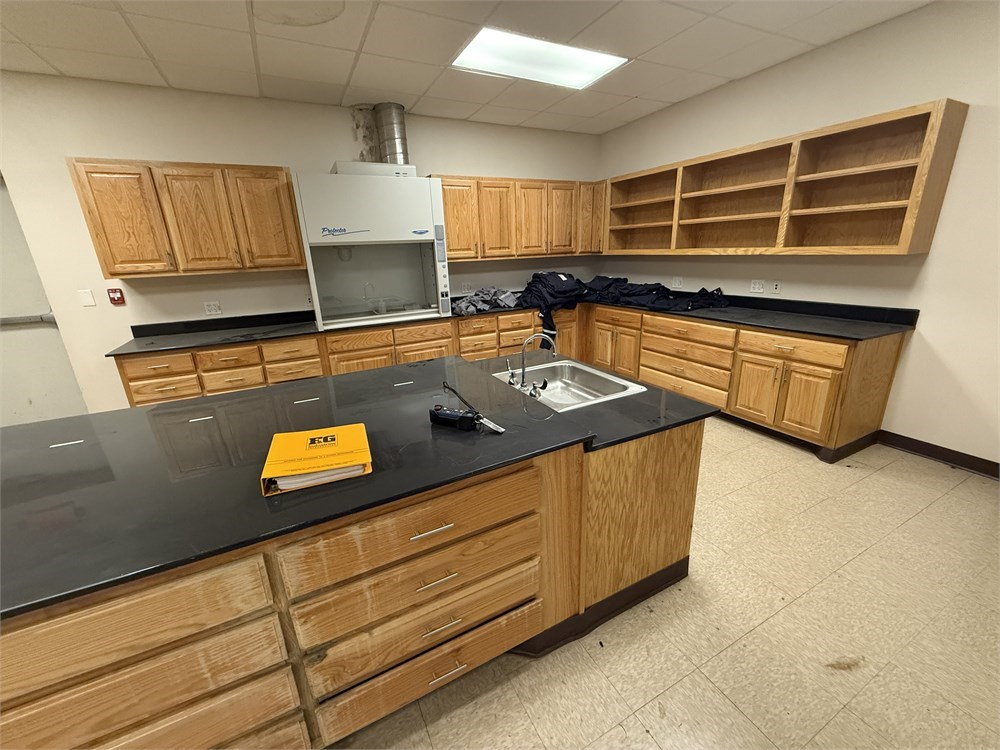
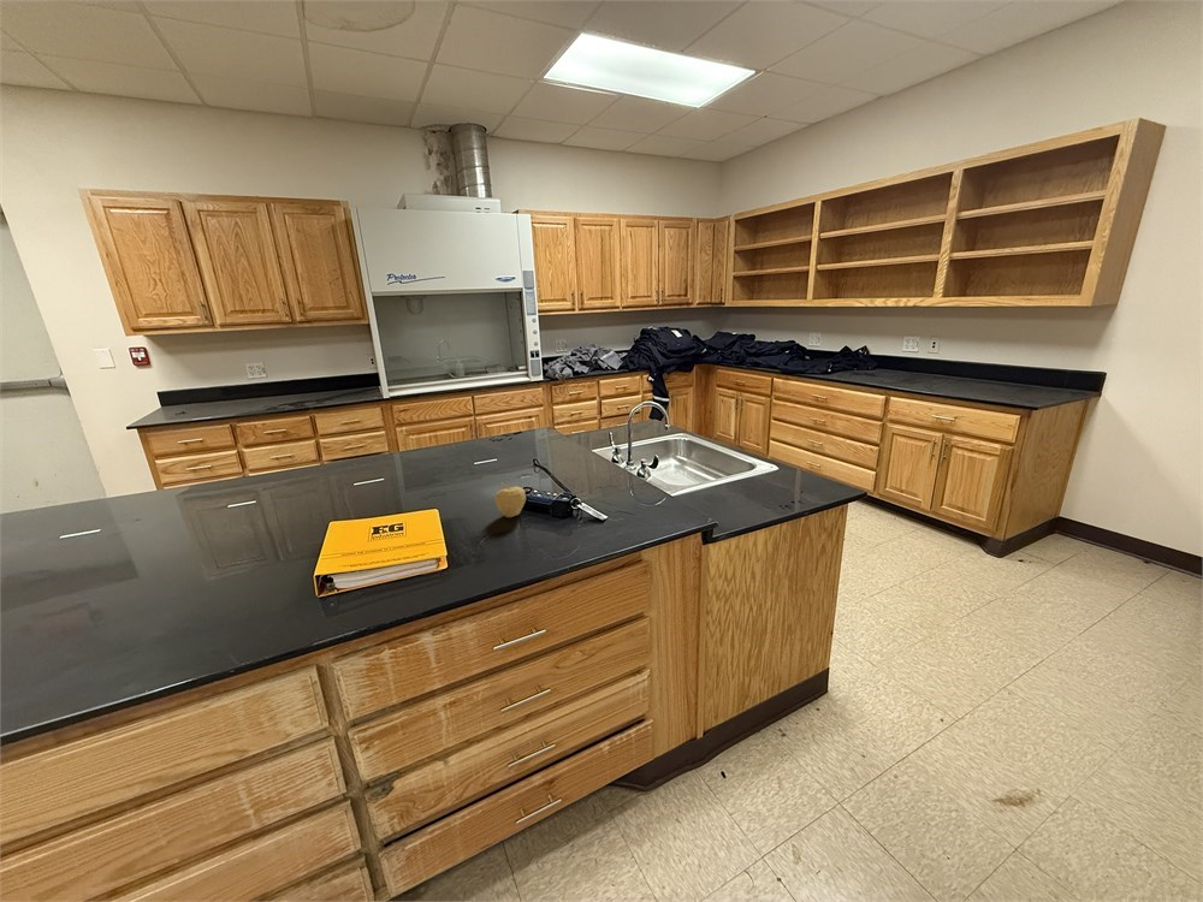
+ fruit (511, 498)
